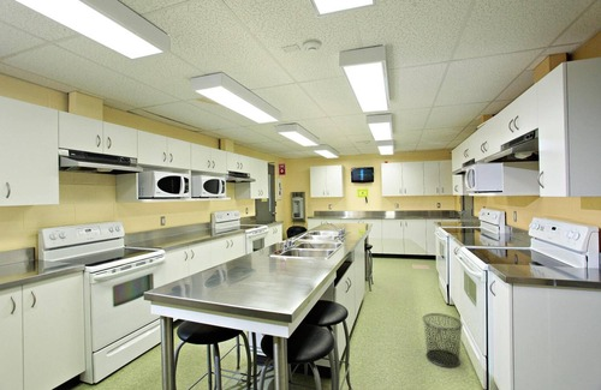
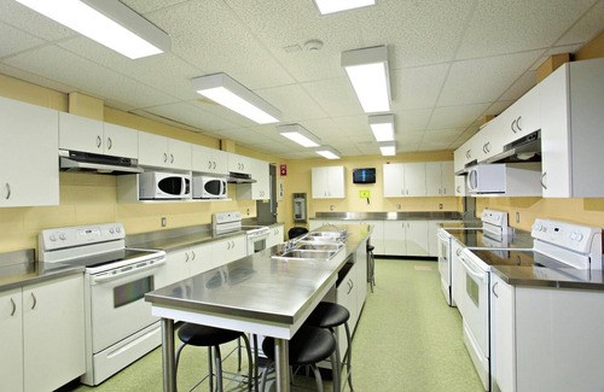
- waste bin (441, 338)
